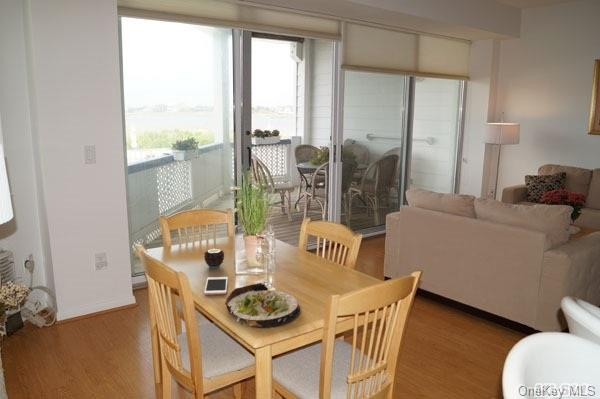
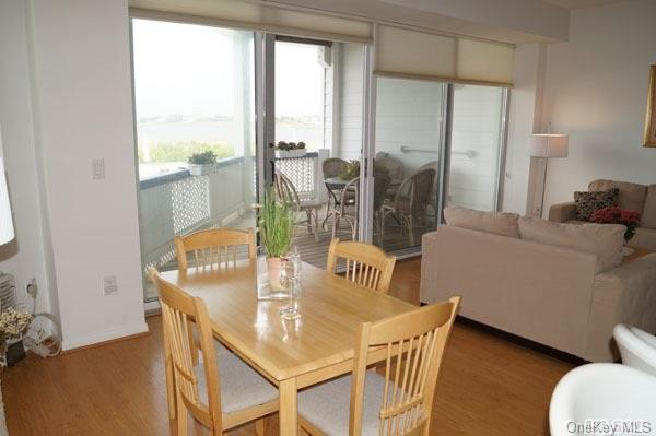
- cell phone (216, 285)
- salad plate (264, 303)
- candle (214, 256)
